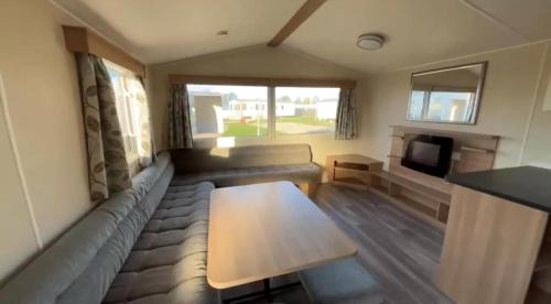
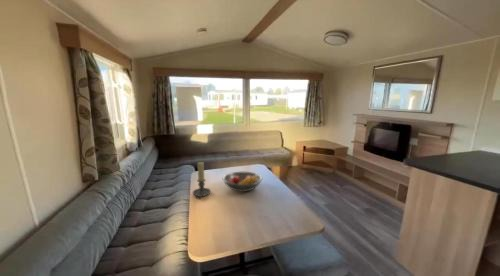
+ fruit bowl (242, 181)
+ candle holder (200, 179)
